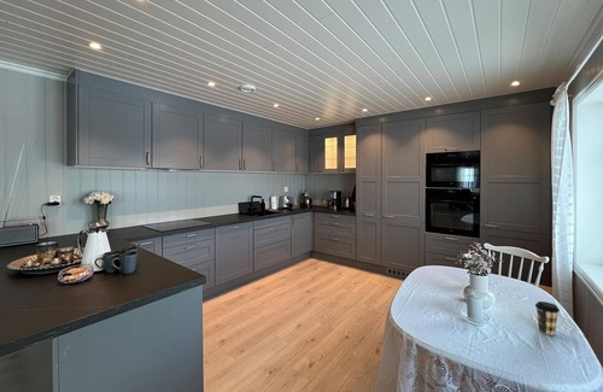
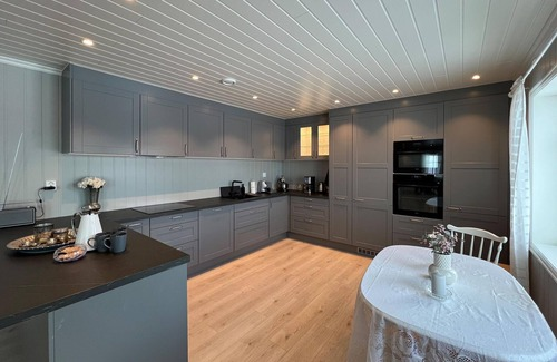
- coffee cup (546, 317)
